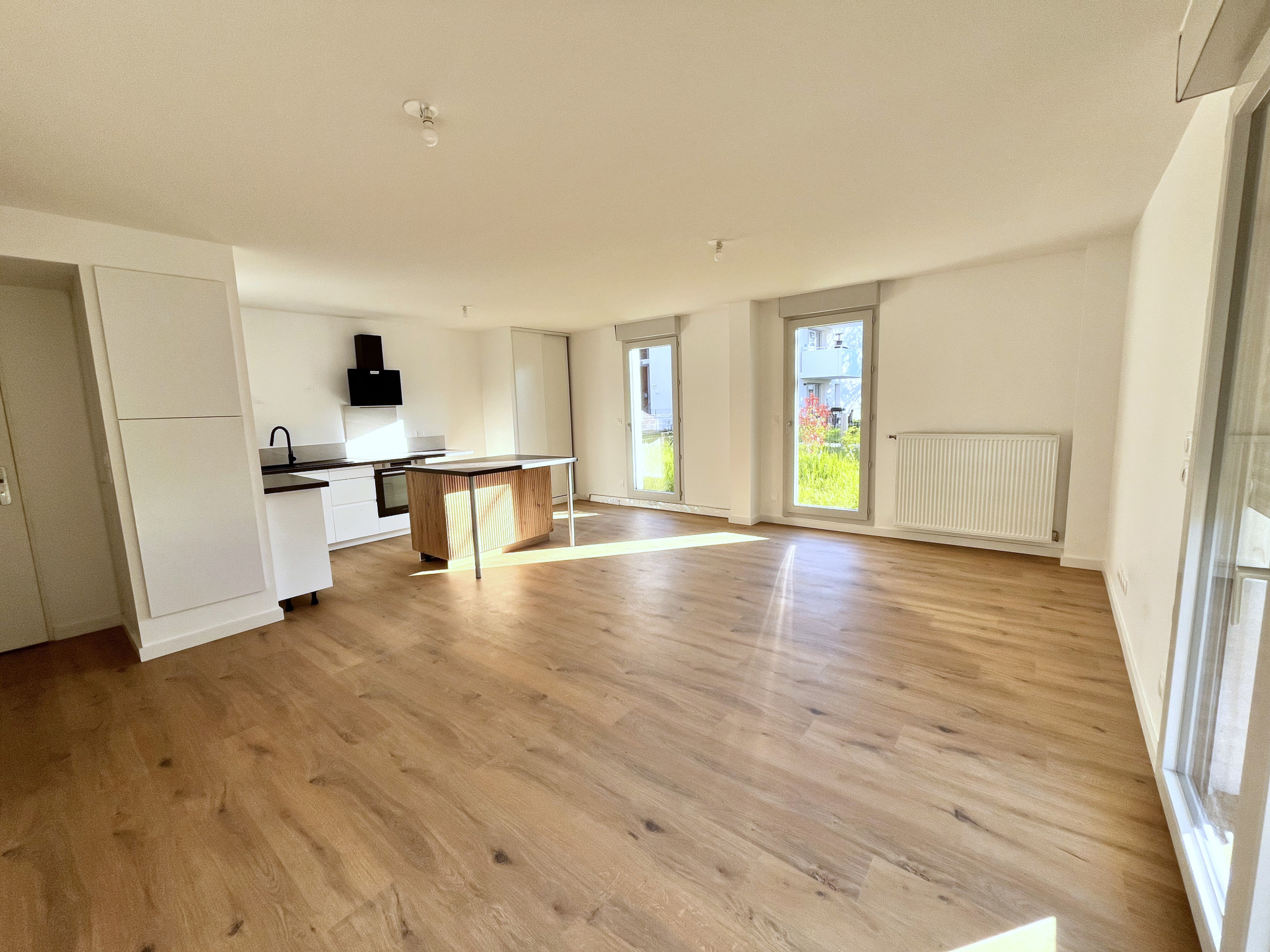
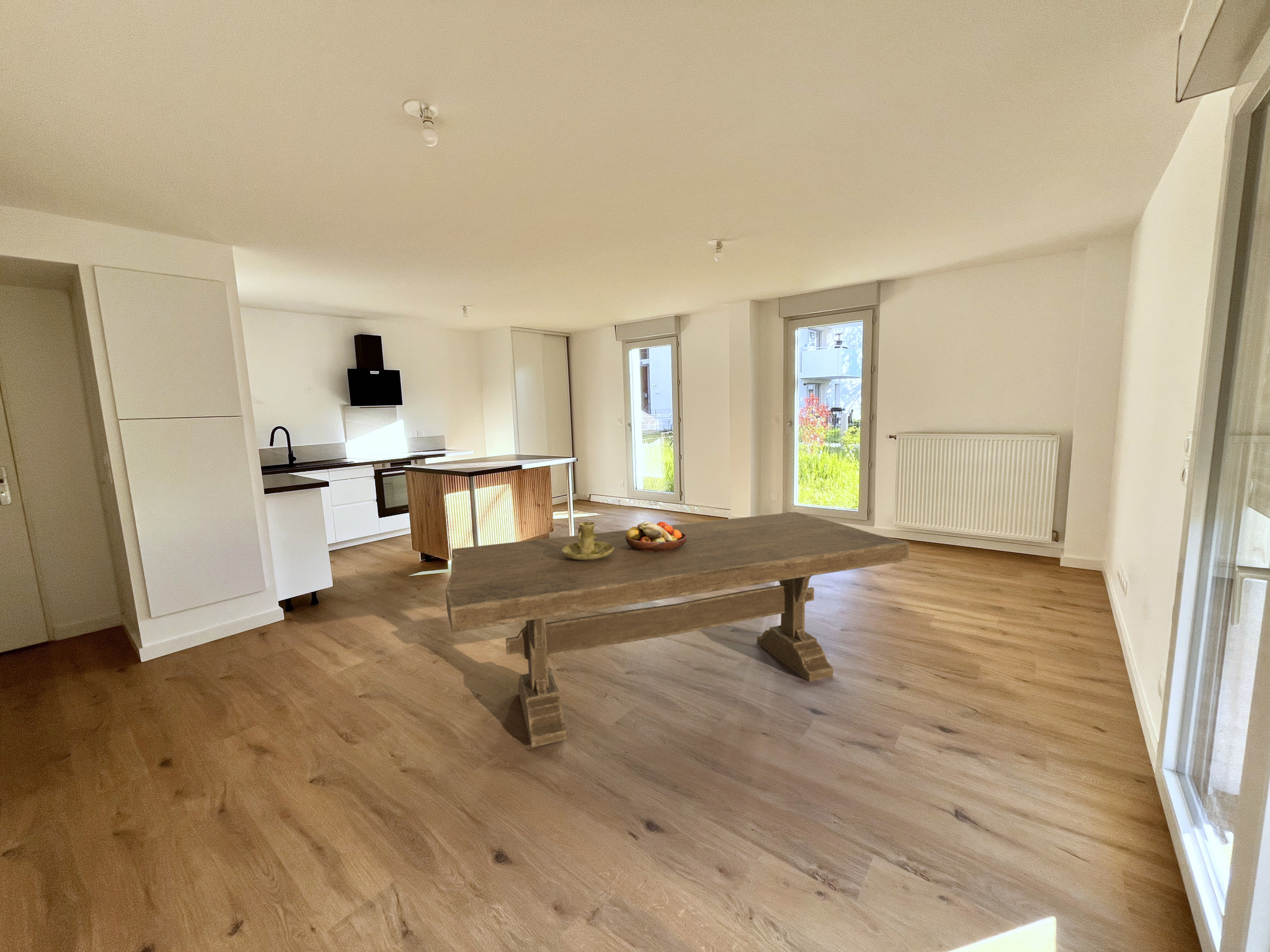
+ candle holder (586, 538)
+ fruit bowl (656, 533)
+ dining table (674, 616)
